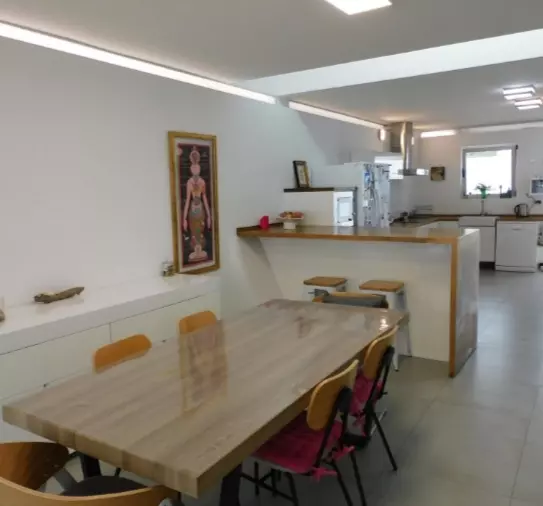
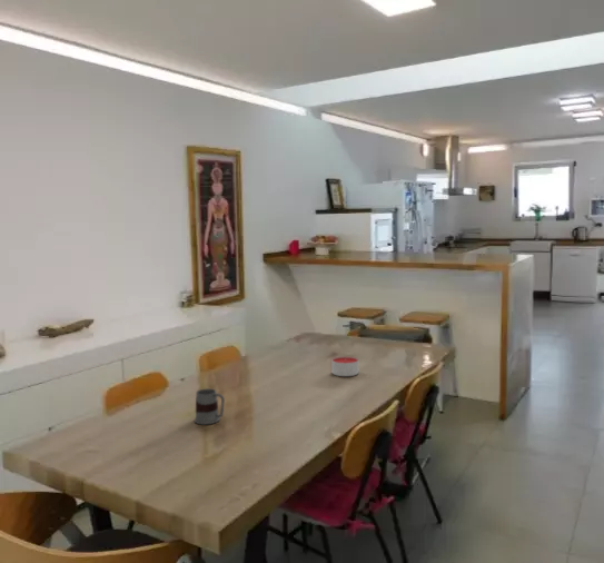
+ mug (209, 406)
+ candle (345, 365)
